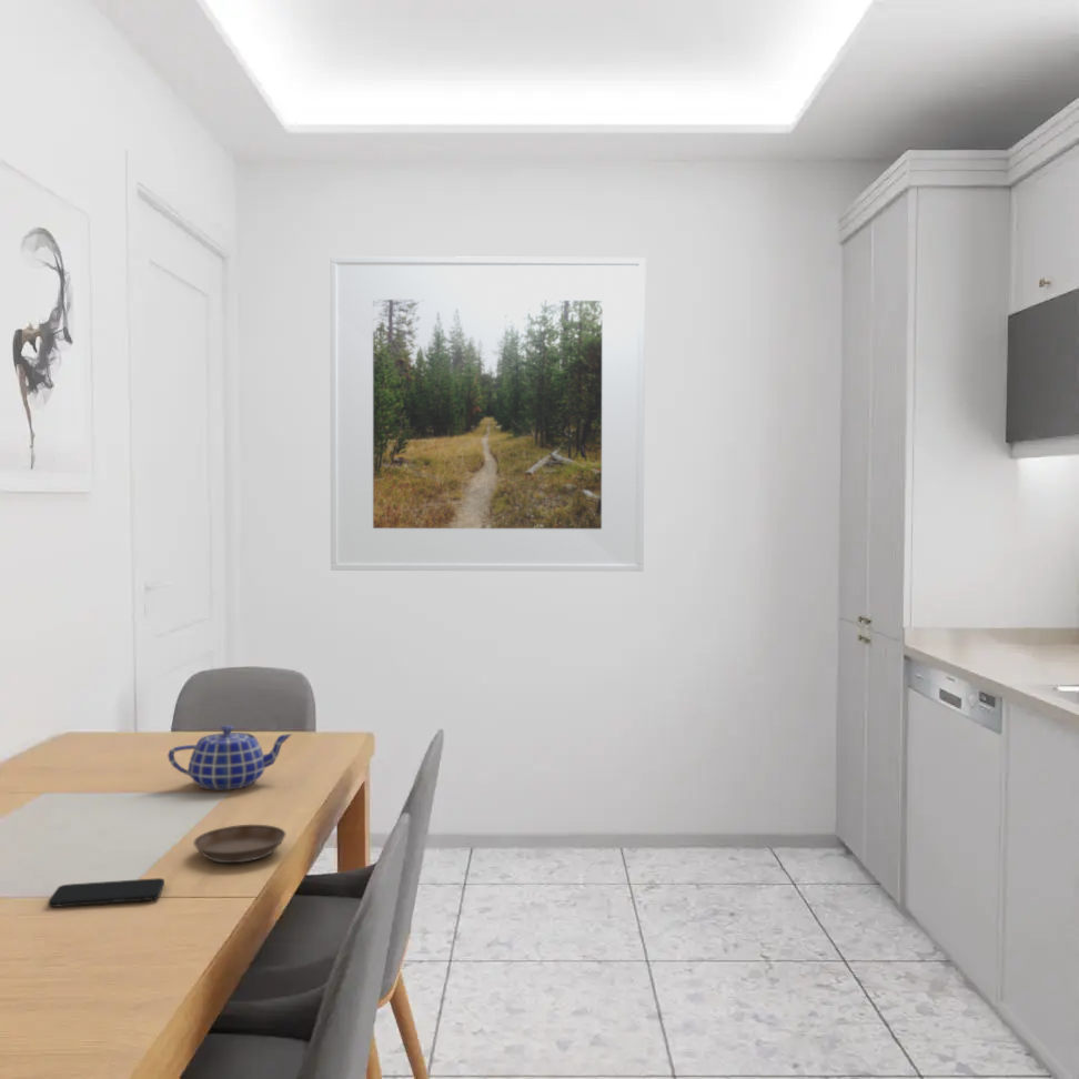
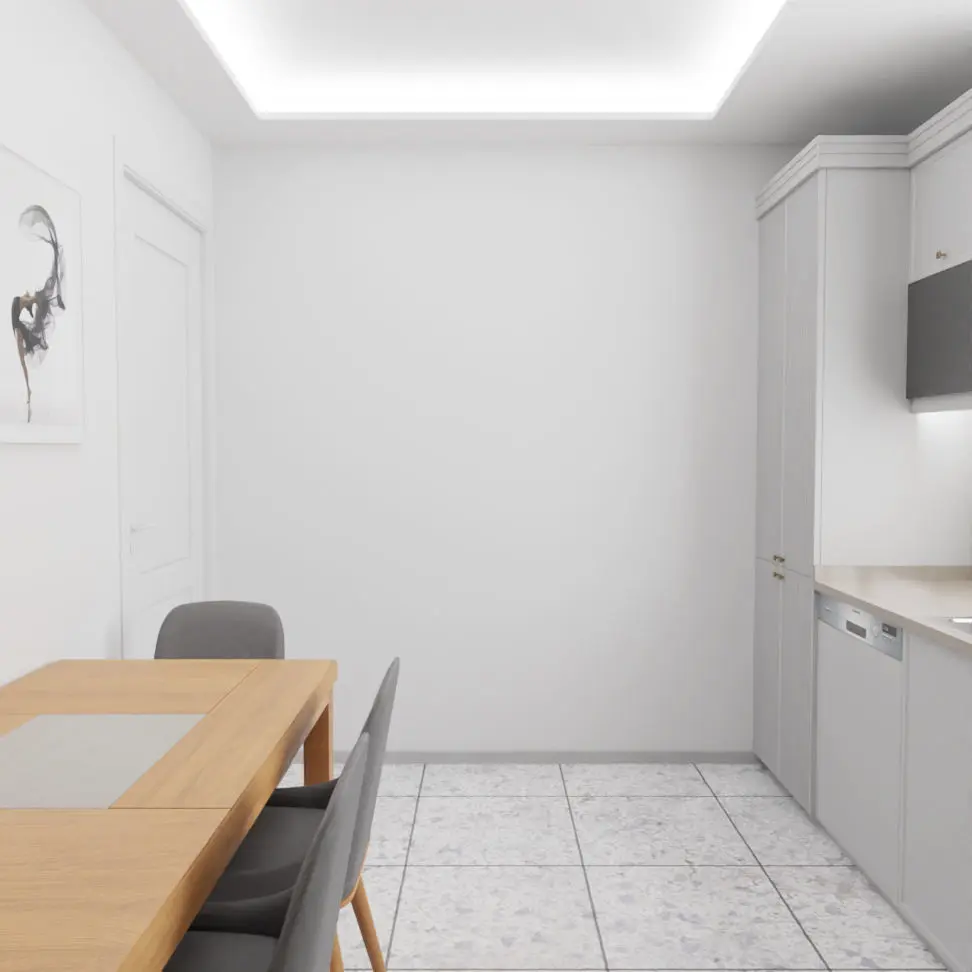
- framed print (487, 414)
- teapot (231, 755)
- saucer (240, 845)
- smartphone (108, 891)
